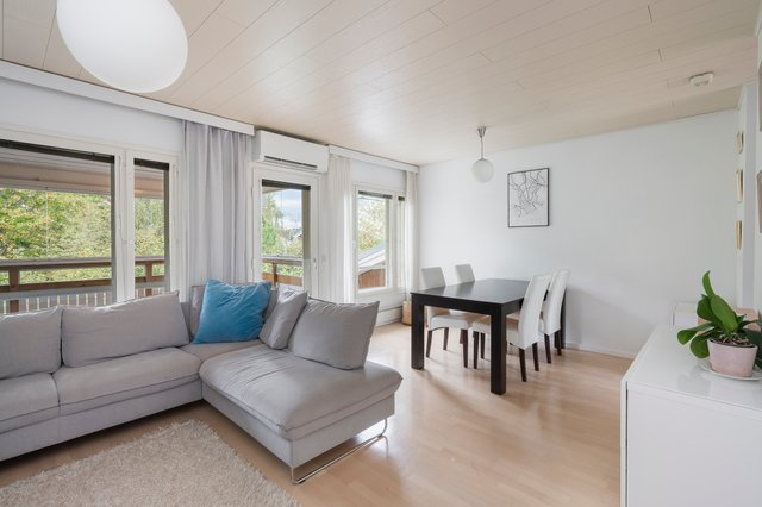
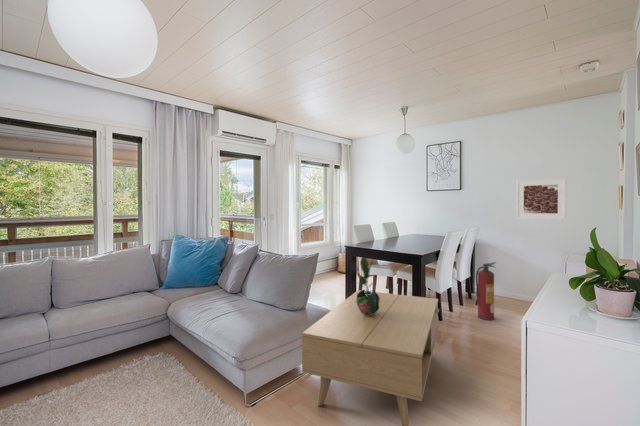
+ potted plant (365, 278)
+ decorative bowl (368, 302)
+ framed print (540, 199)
+ coffee table (382, 344)
+ fire extinguisher (485, 289)
